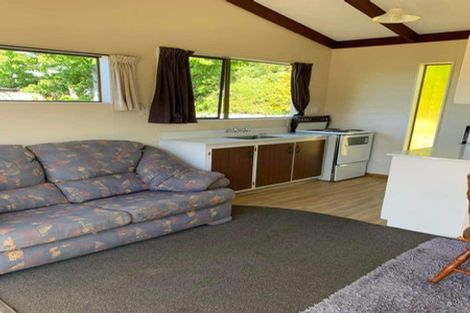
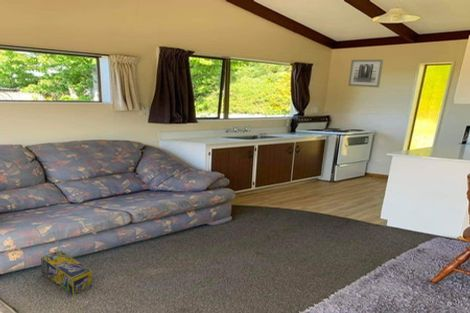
+ wall art (365, 73)
+ box (66, 271)
